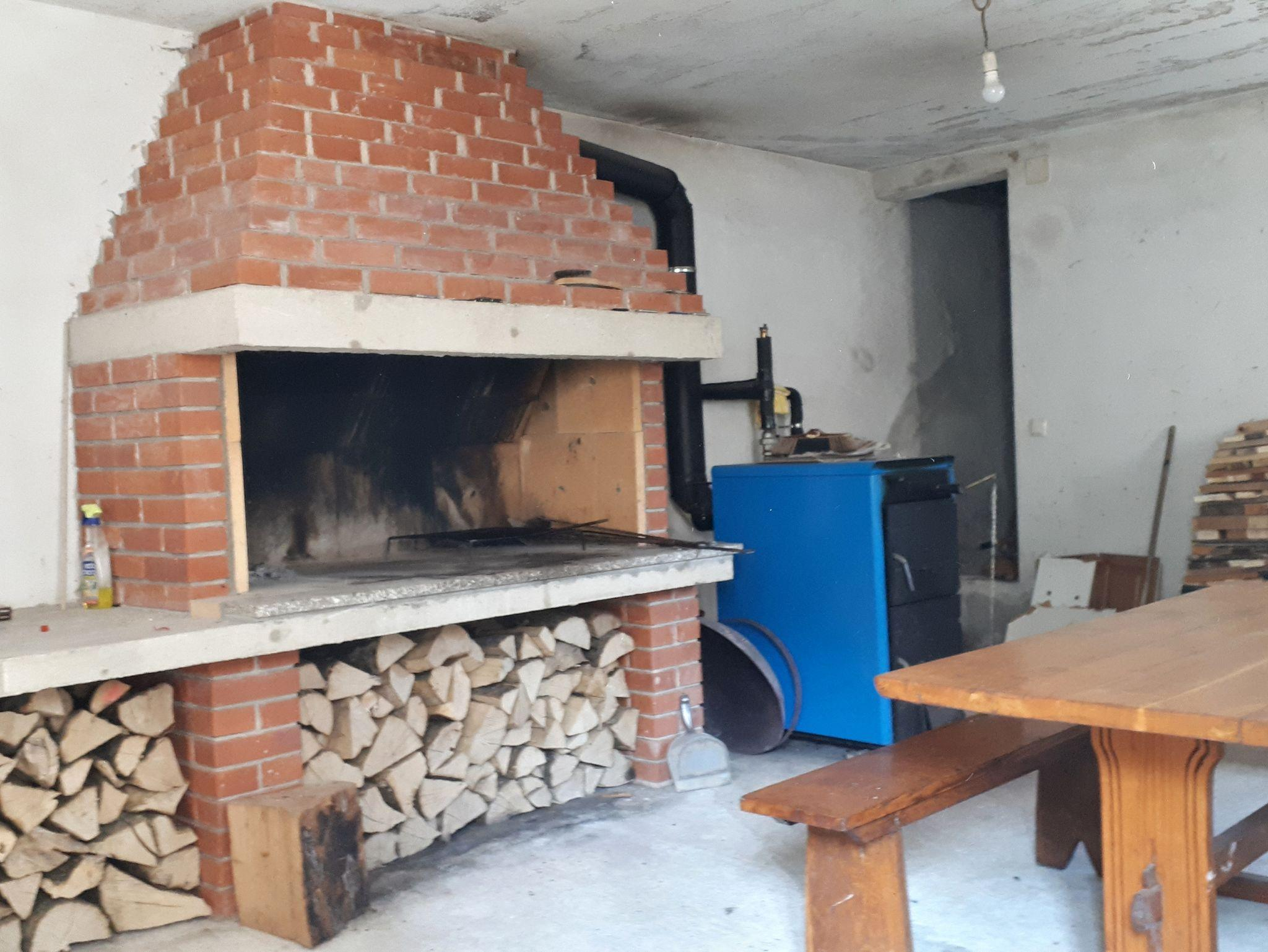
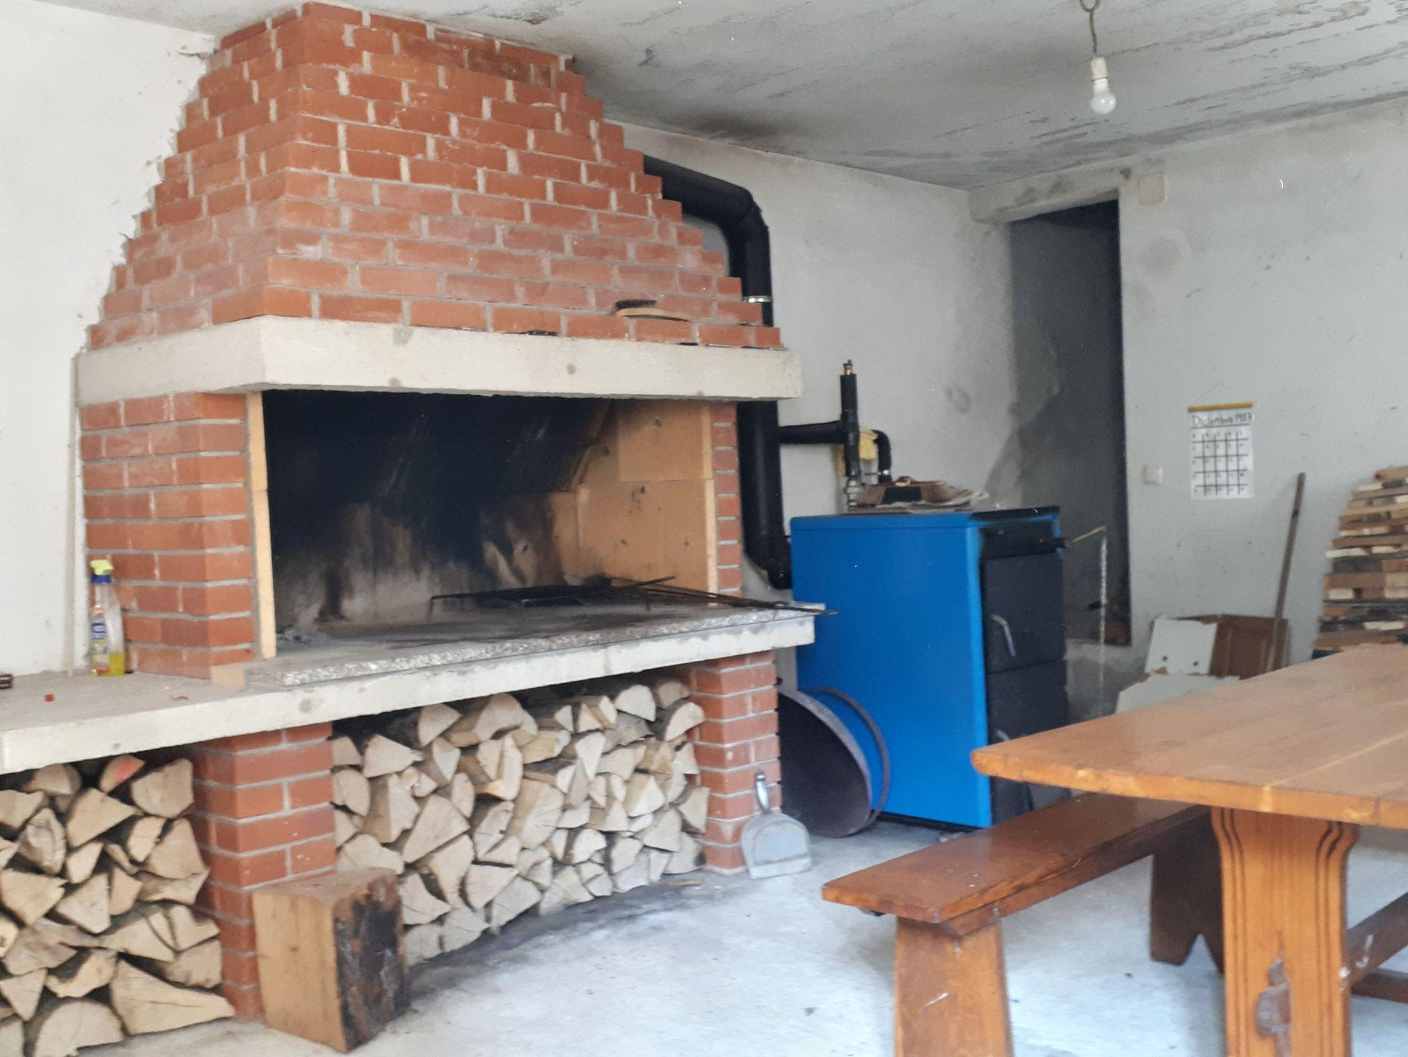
+ calendar (1220, 440)
